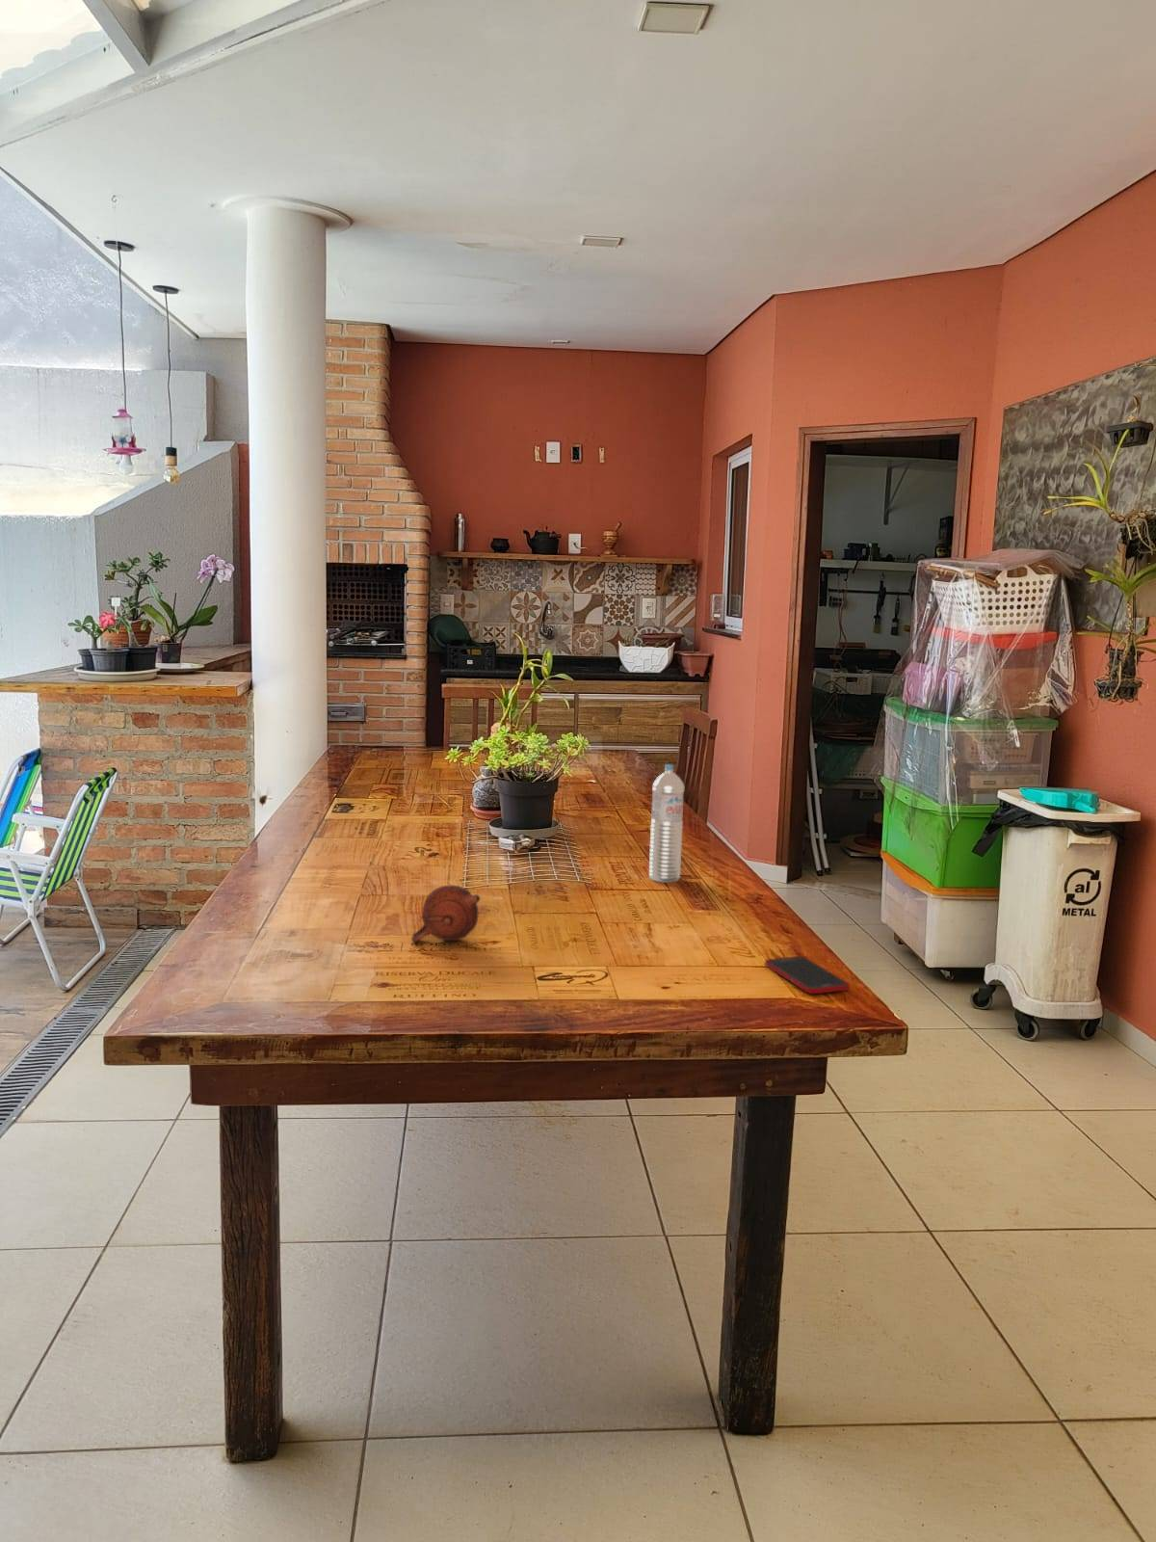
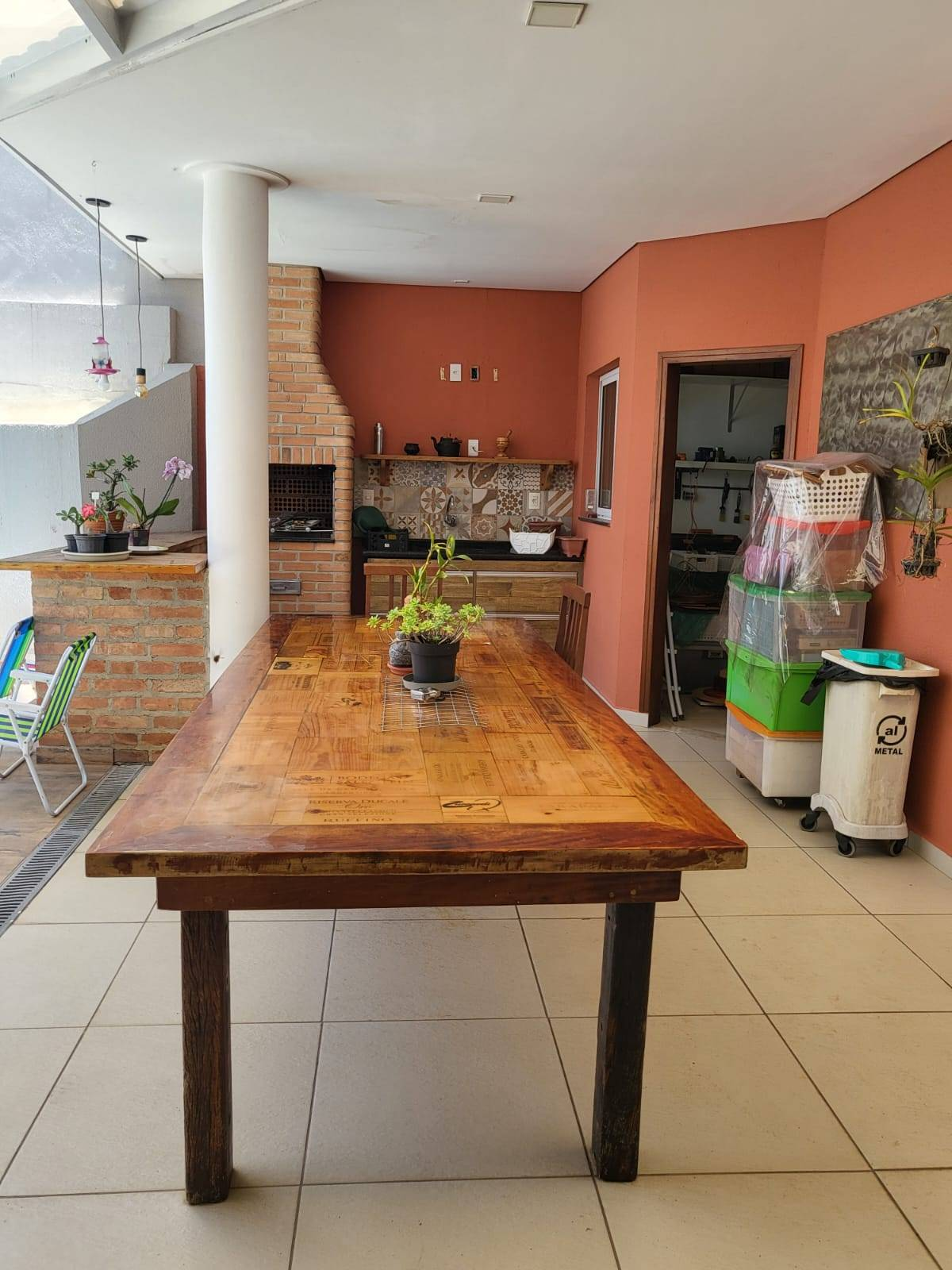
- cell phone (805, 974)
- water bottle (667, 822)
- teapot (446, 915)
